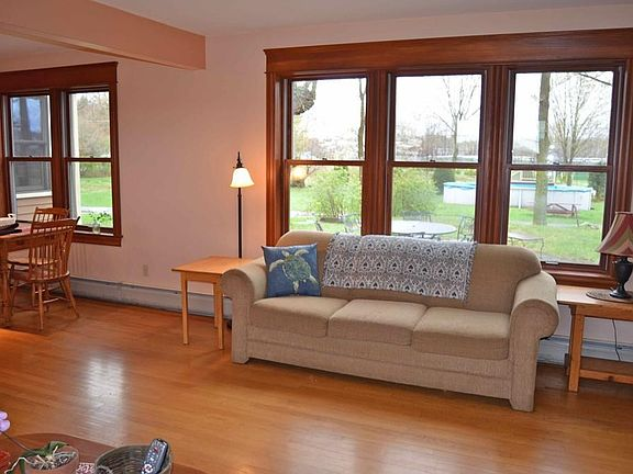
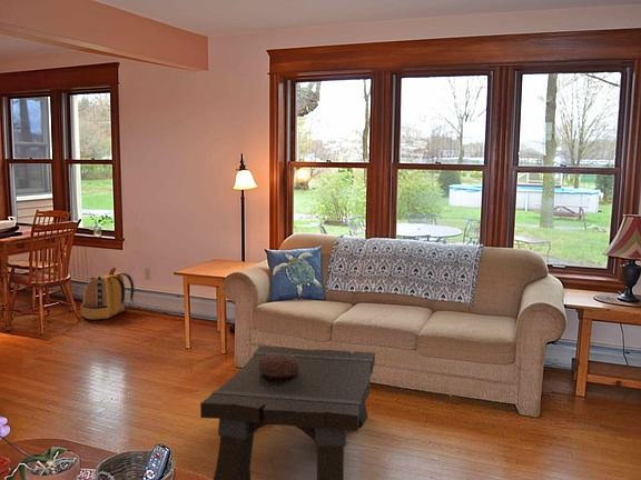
+ coffee table (299, 412)
+ backpack (106, 291)
+ decorative bowl (278, 363)
